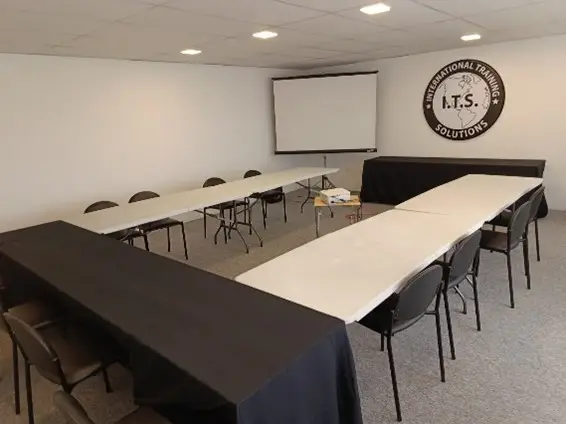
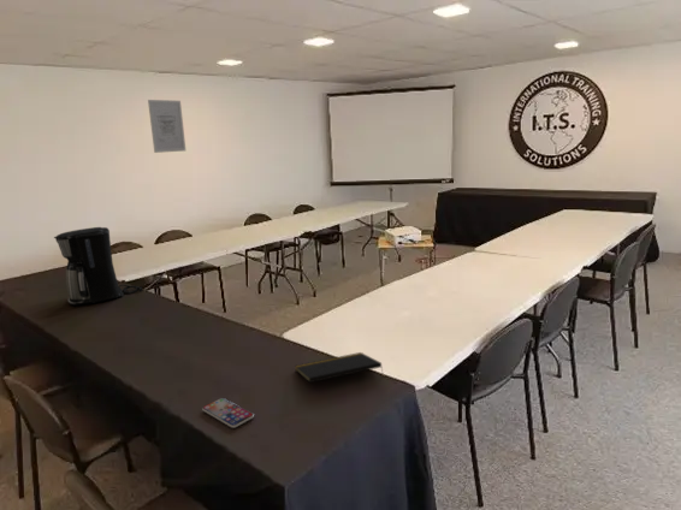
+ smartphone (227, 413)
+ notepad (337, 366)
+ coffee maker (97, 265)
+ wall art (167, 126)
